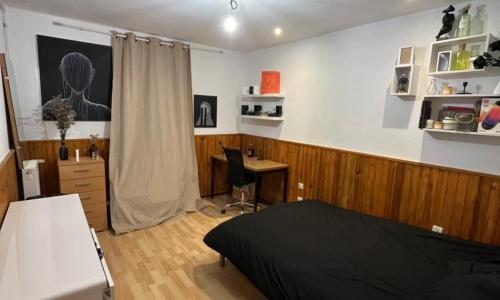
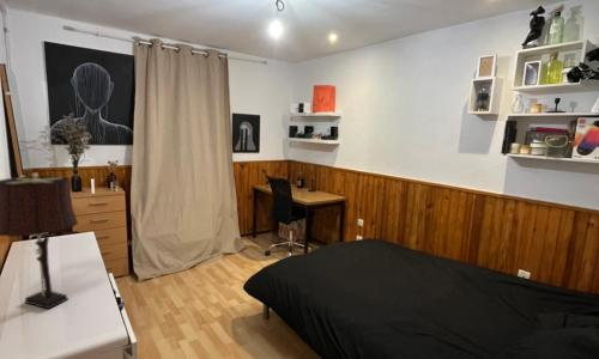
+ table lamp (38, 238)
